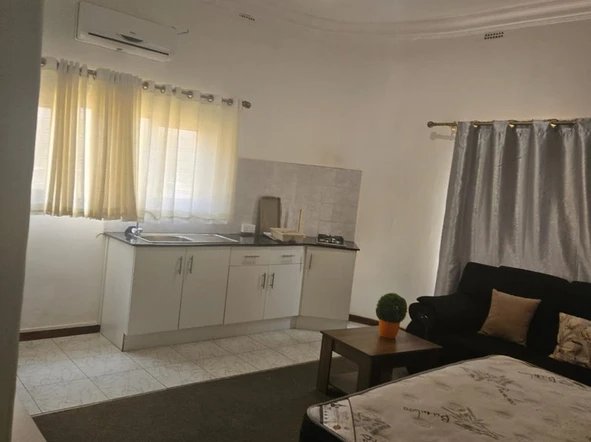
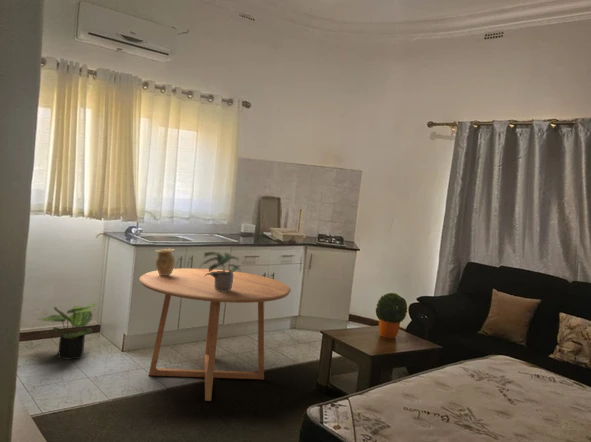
+ vase (164, 261)
+ potted plant (72, 329)
+ dining table (212, 329)
+ potted plant (220, 271)
